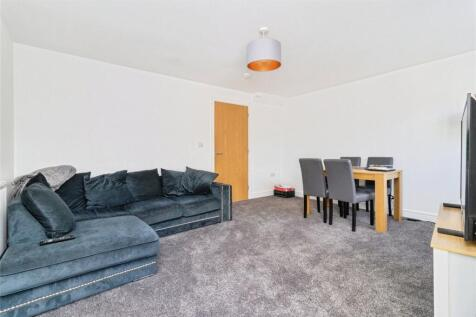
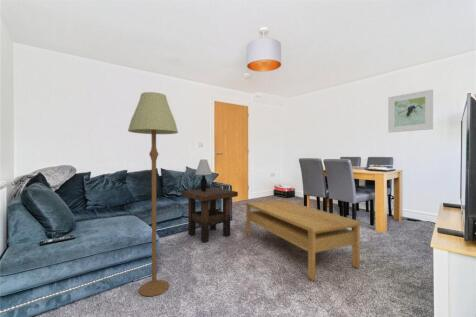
+ floor lamp (154, 191)
+ coffee table (293, 229)
+ side table (209, 213)
+ table lamp (203, 175)
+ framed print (409, 112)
